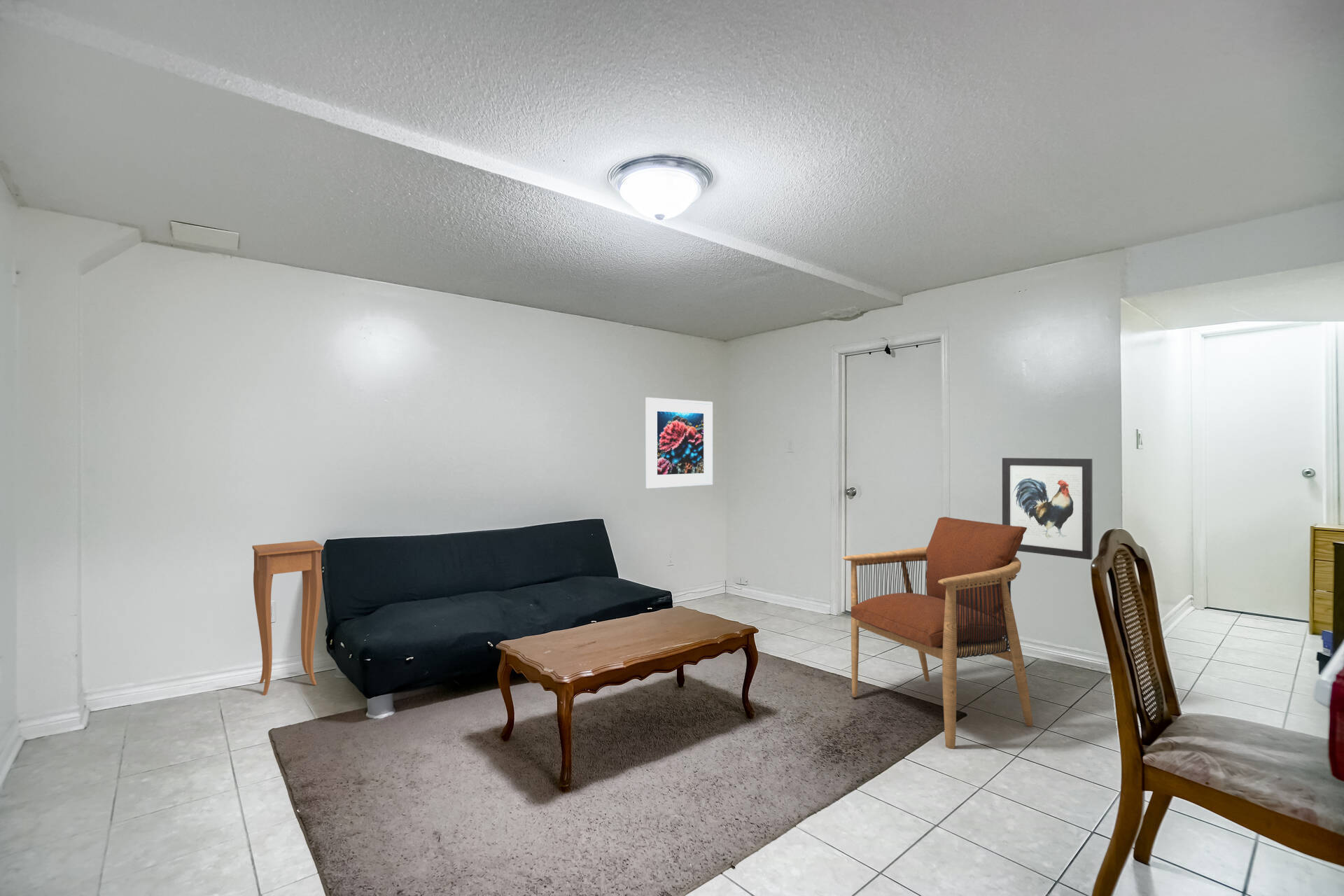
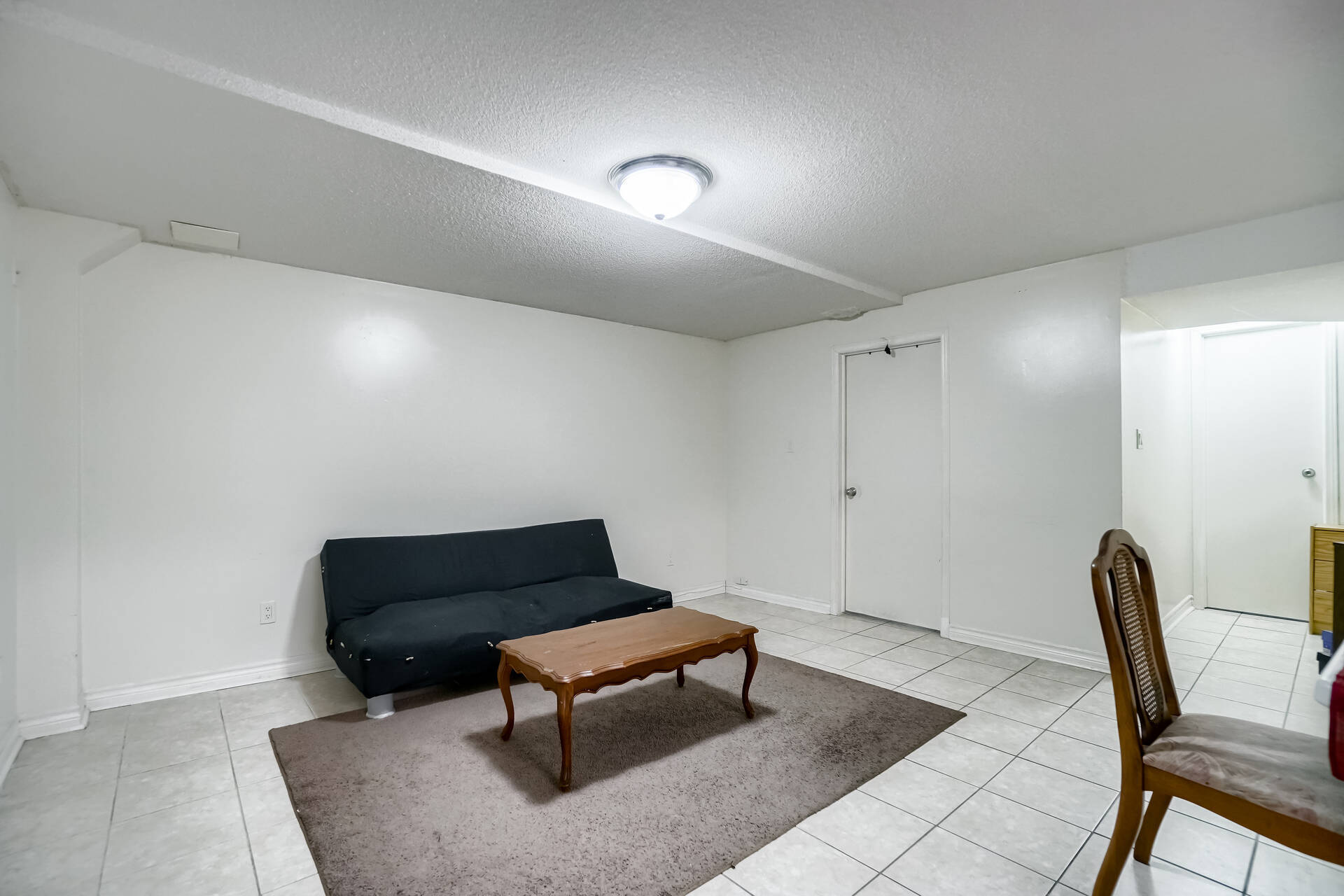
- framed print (680, 443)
- wall art (1045, 506)
- side table (302, 615)
- armchair (941, 617)
